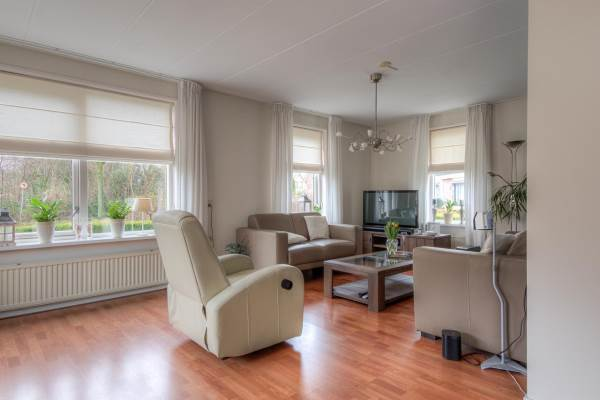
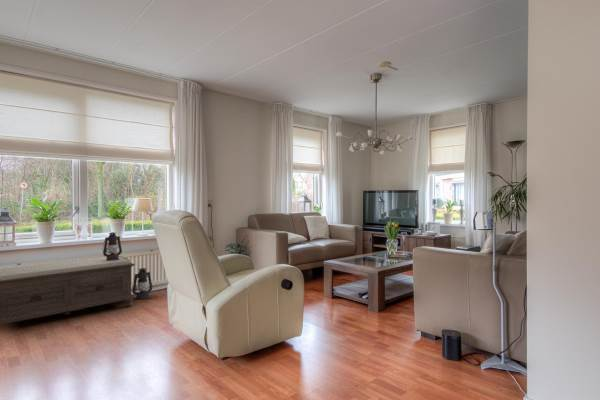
+ lantern (142, 282)
+ bench (65, 289)
+ lantern (112, 245)
